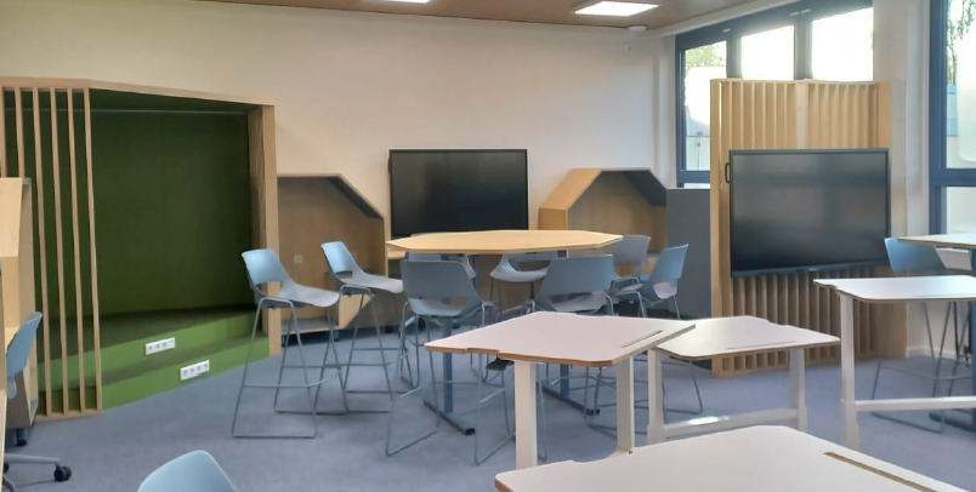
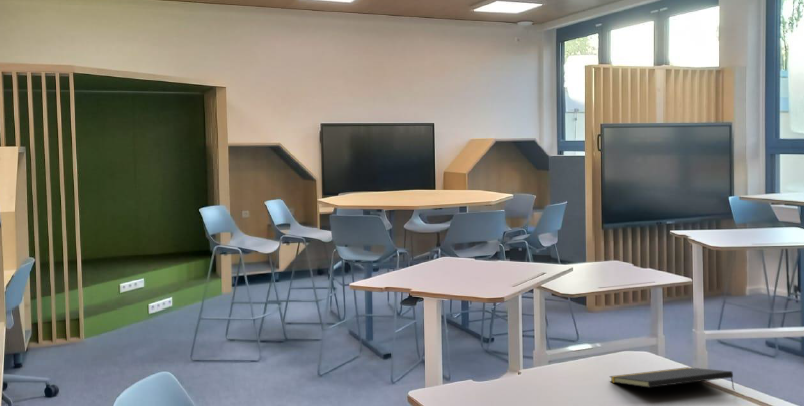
+ notepad (669, 376)
